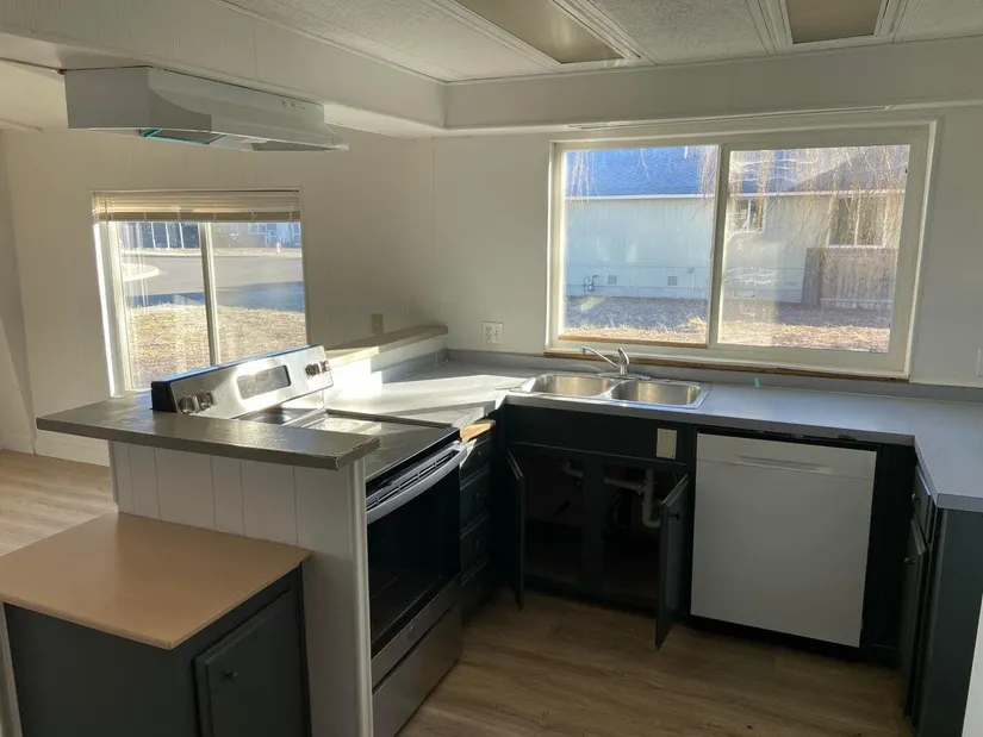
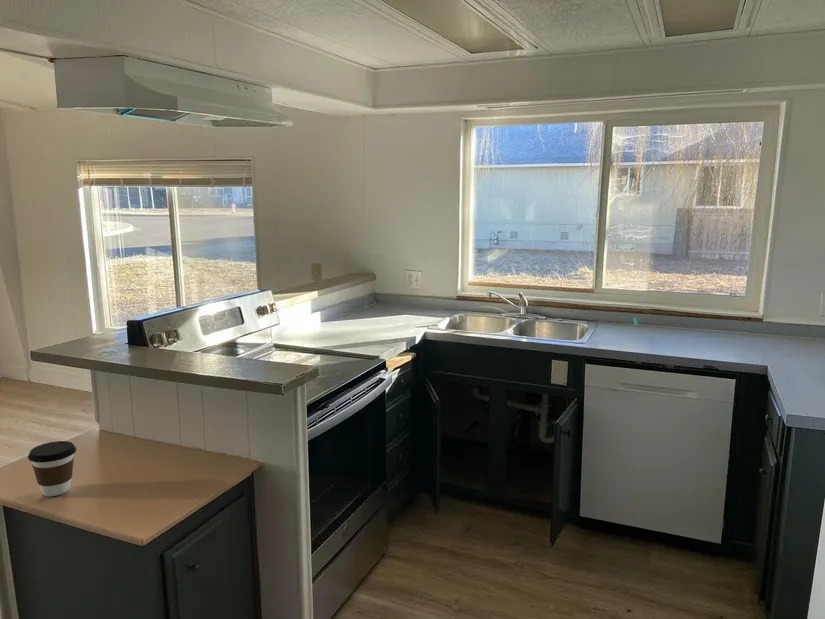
+ coffee cup (54, 469)
